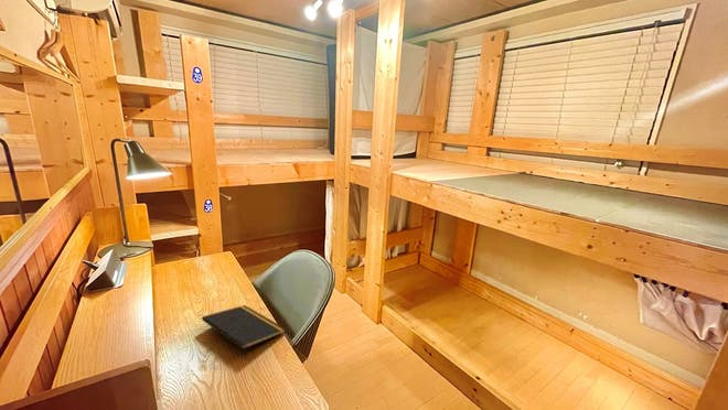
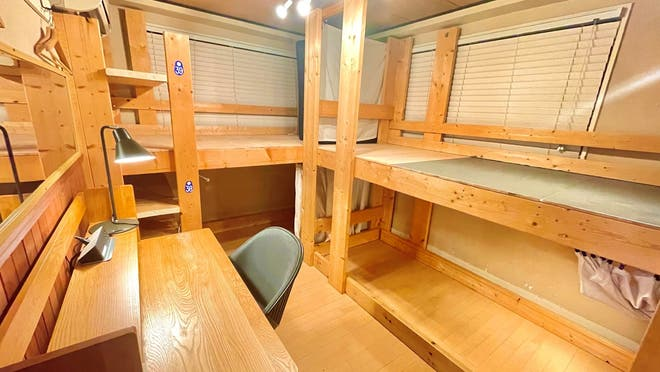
- notepad (244, 324)
